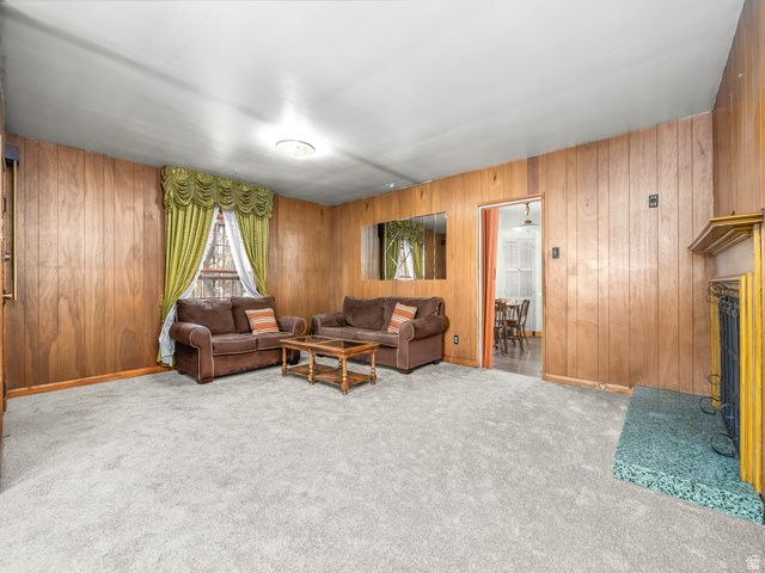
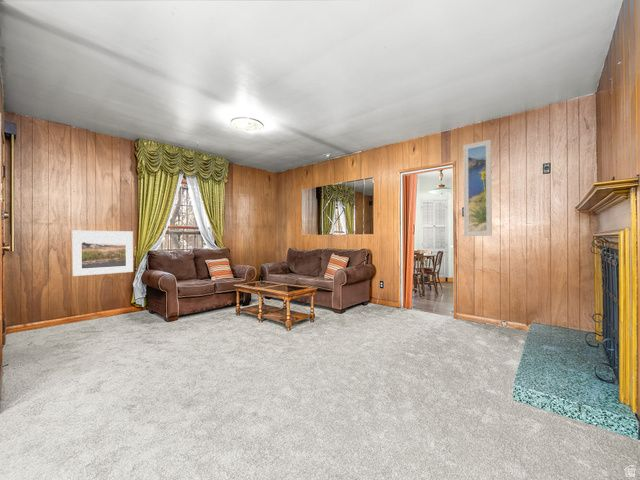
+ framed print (477, 189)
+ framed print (104, 252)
